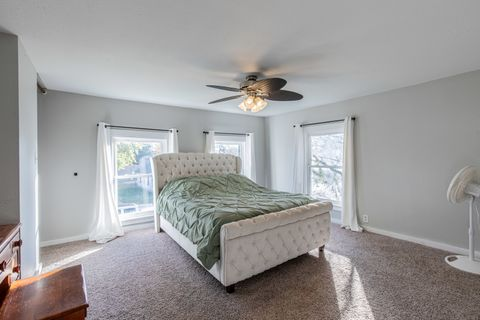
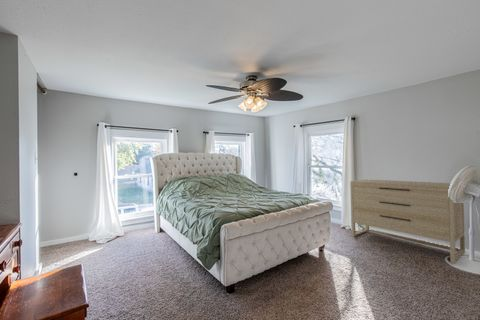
+ dresser (401, 213)
